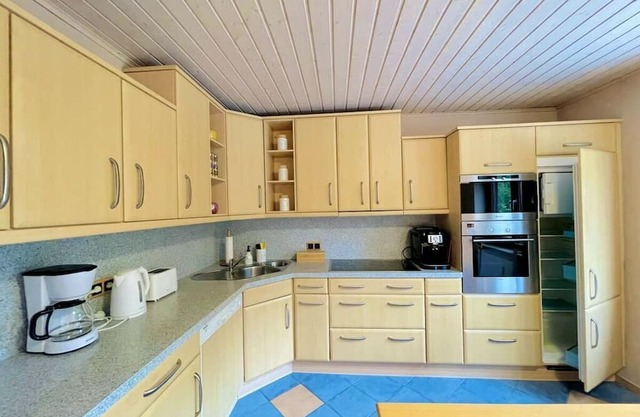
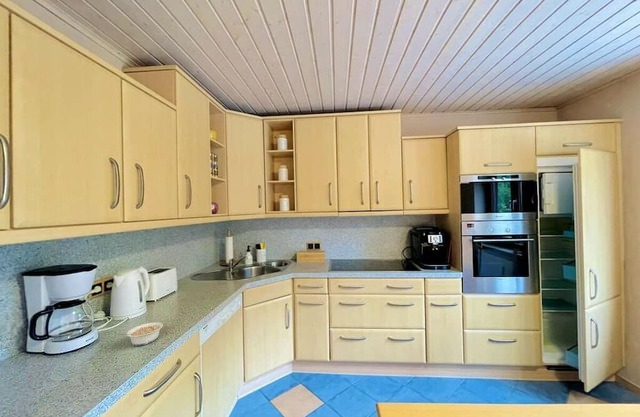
+ legume (144, 334)
